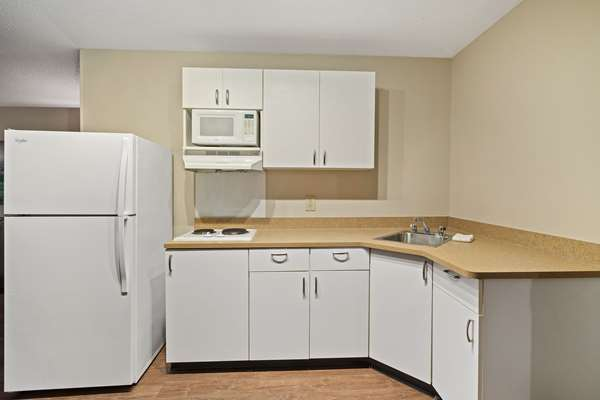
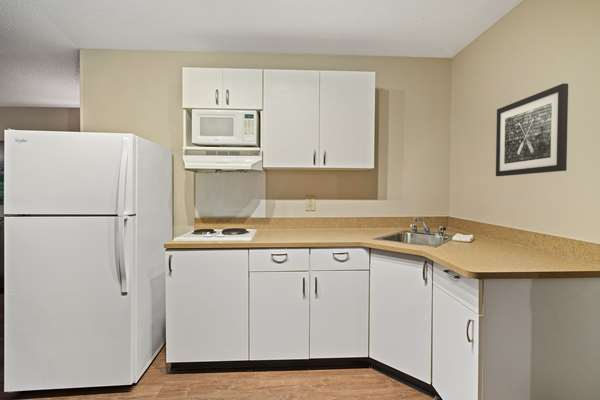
+ wall art (527, 136)
